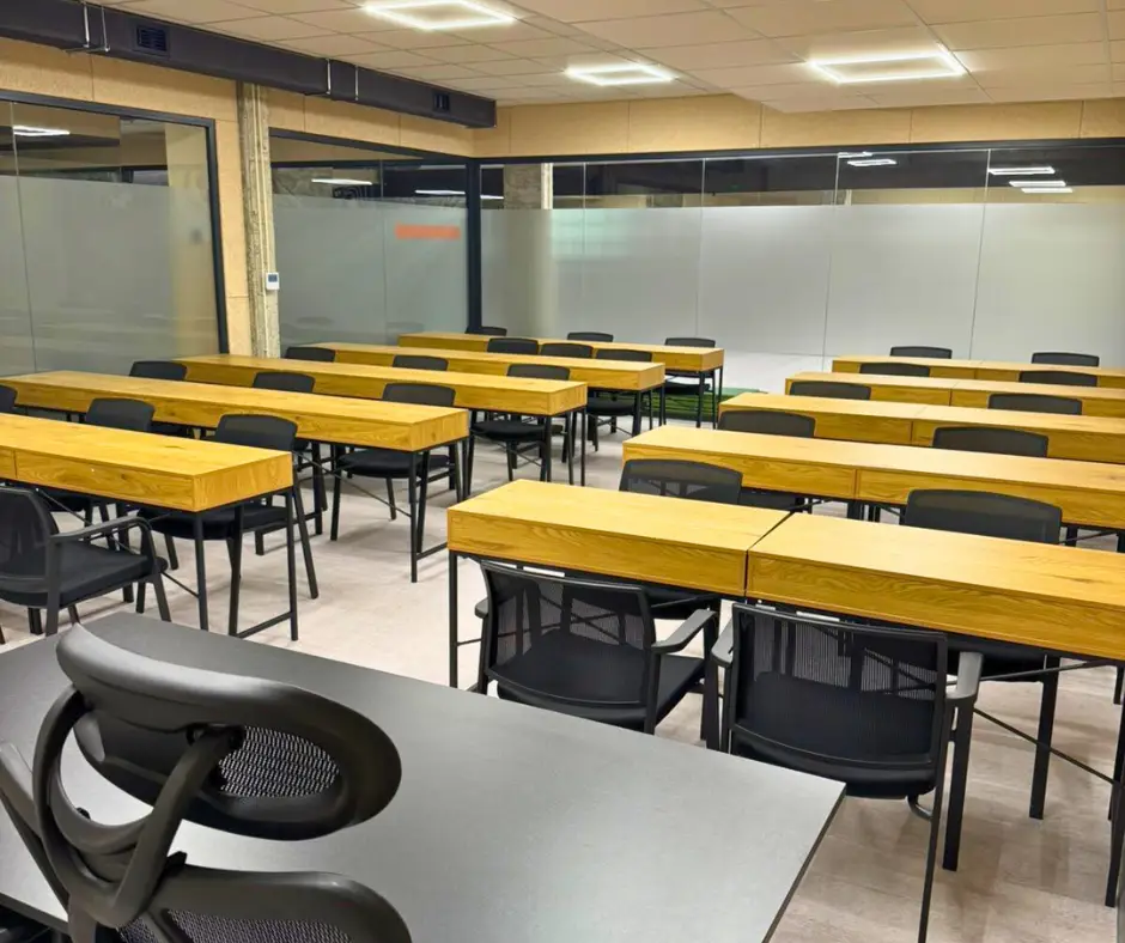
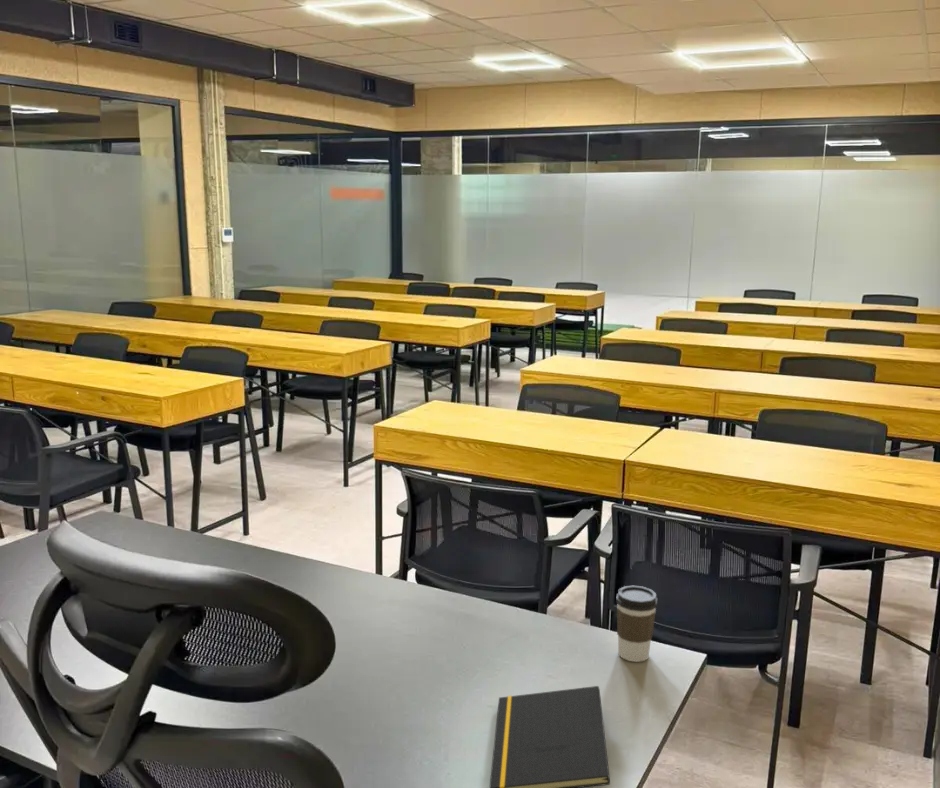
+ coffee cup (635, 624)
+ notepad (549, 737)
